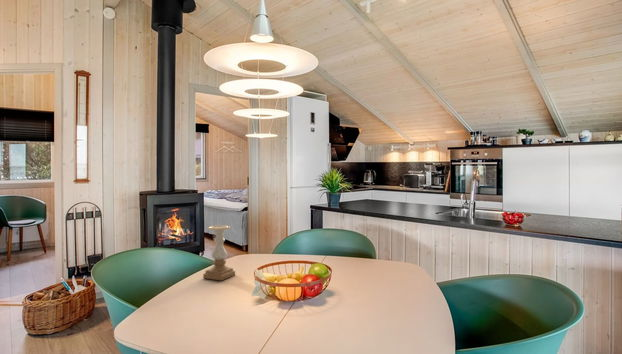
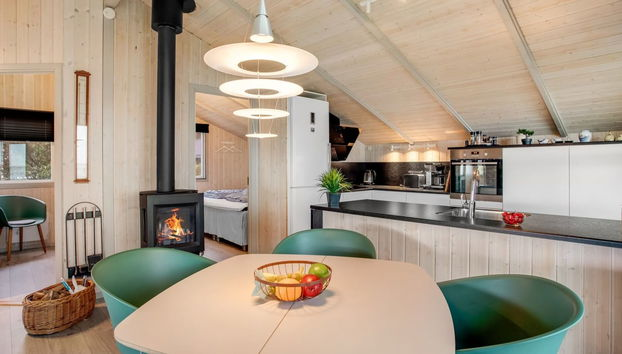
- candle holder (219, 251)
